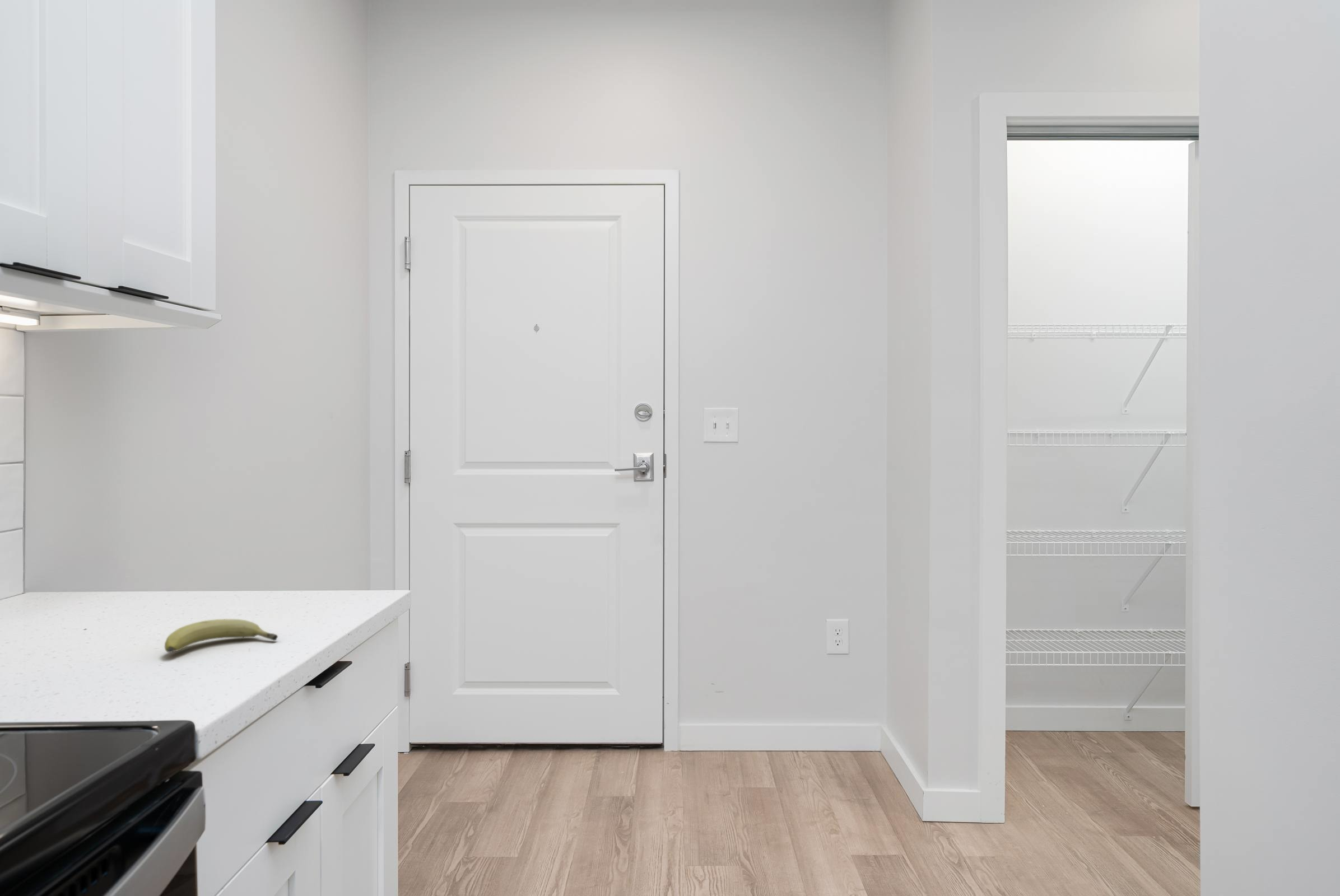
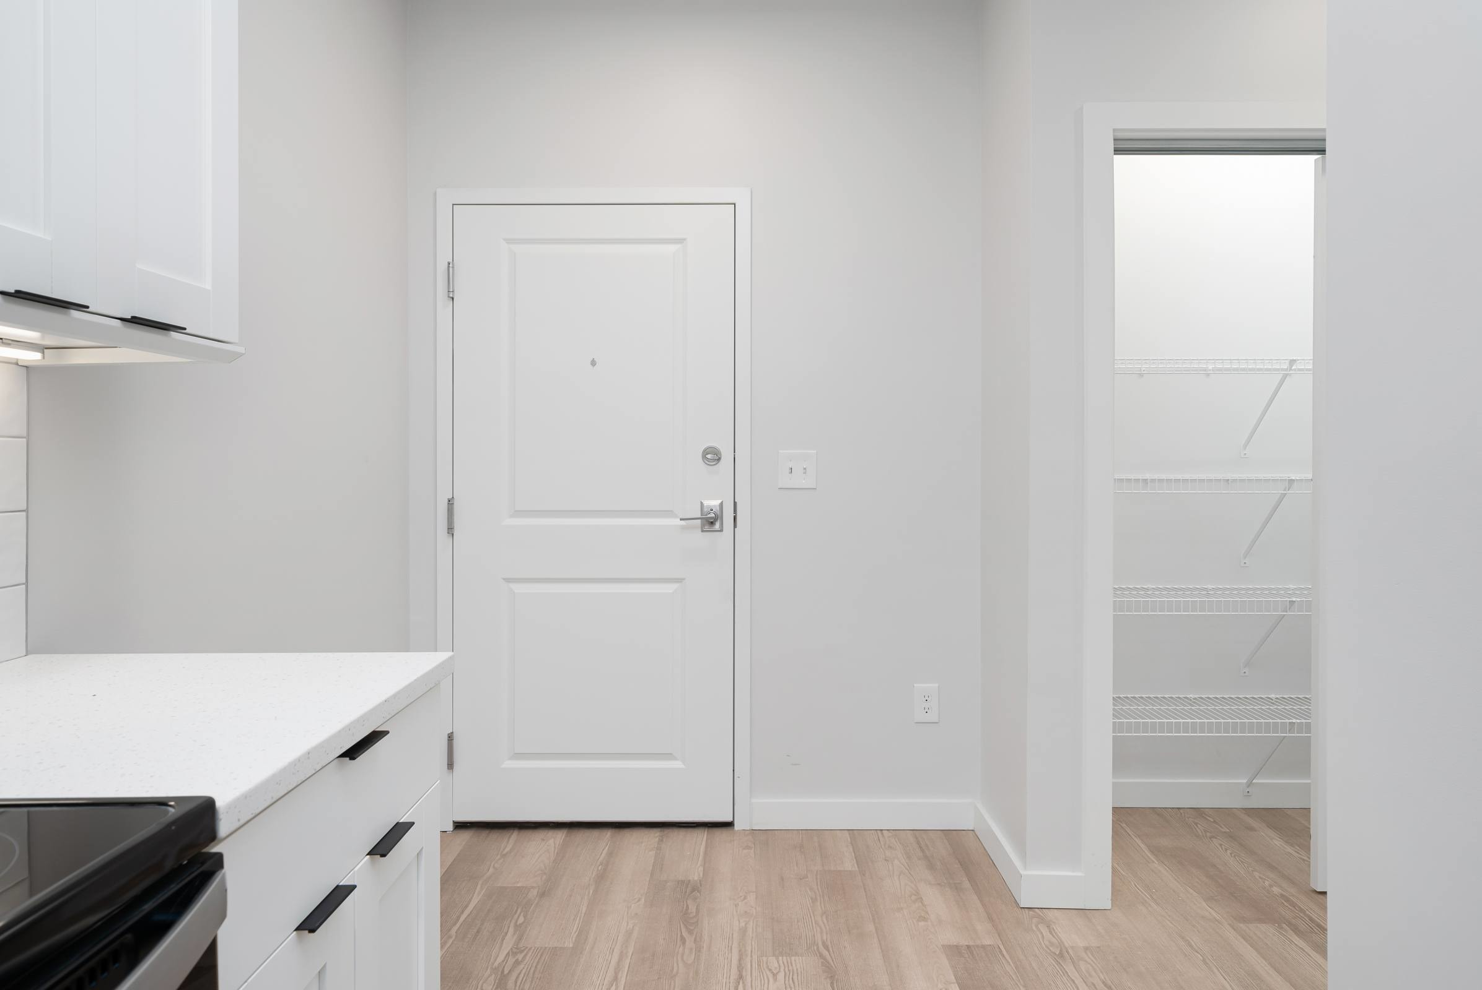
- fruit (219, 633)
